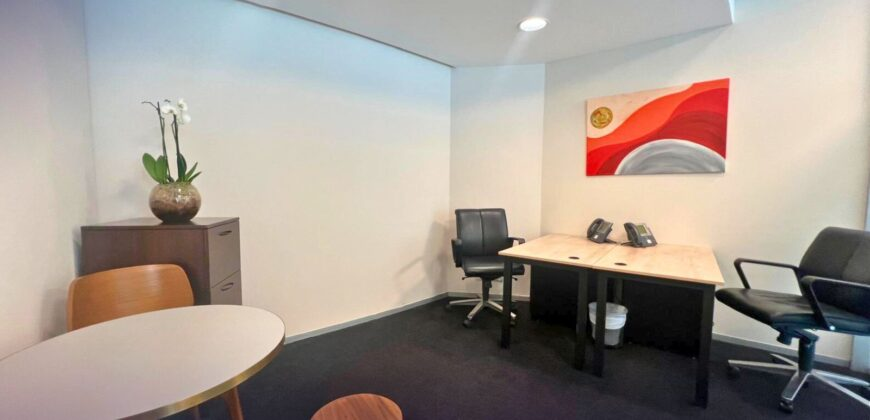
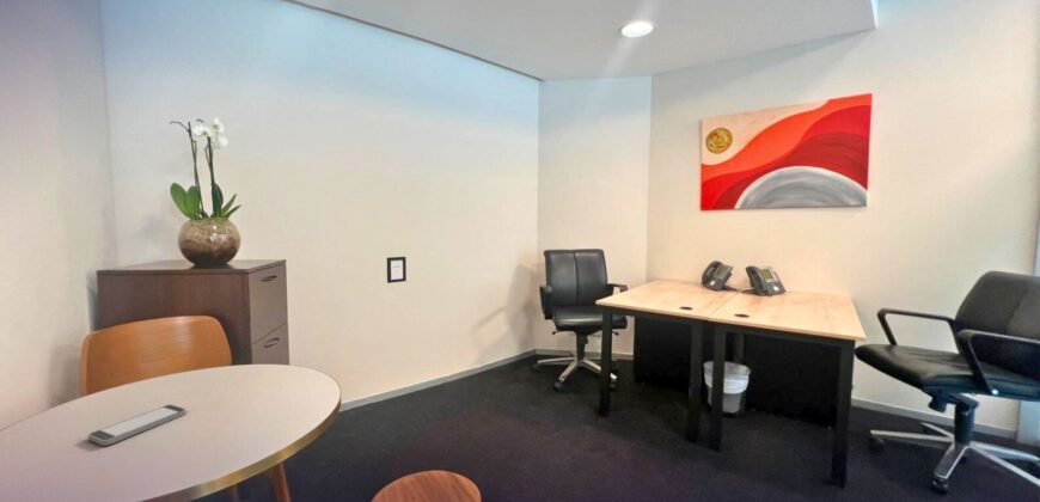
+ picture frame (396, 269)
+ smartphone (140, 423)
